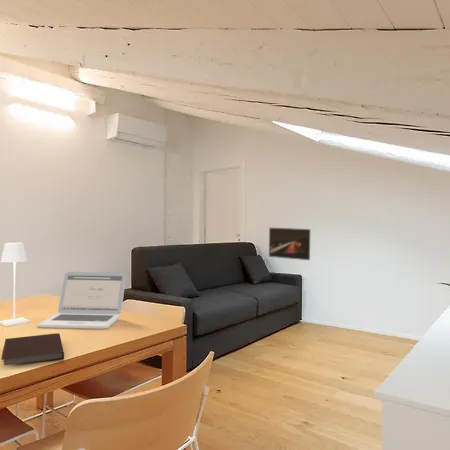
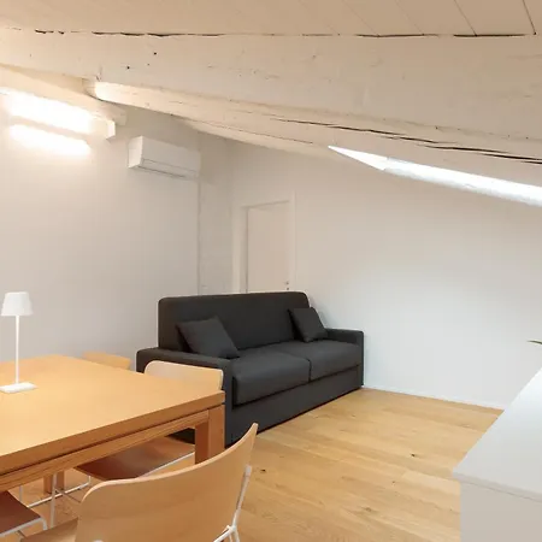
- notebook (33, 348)
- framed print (288, 243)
- laptop (84, 298)
